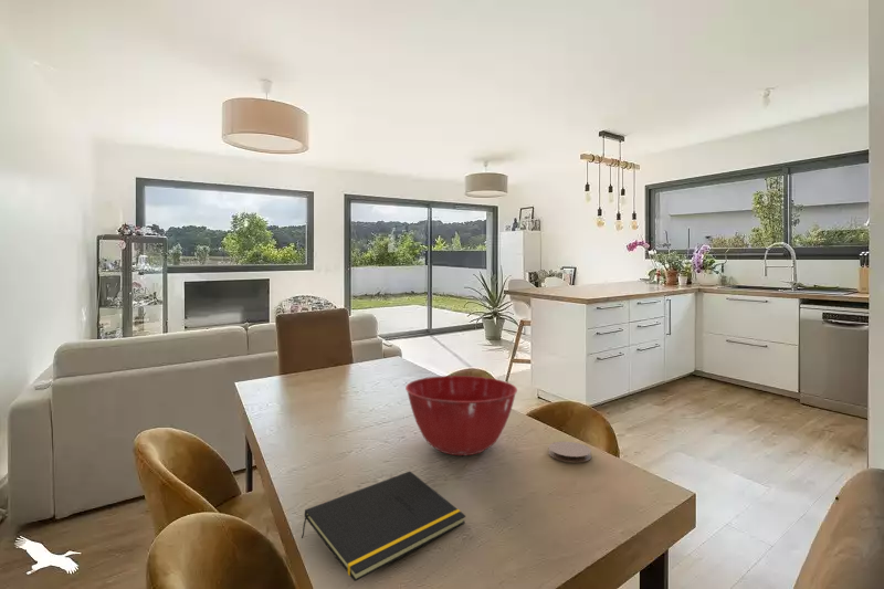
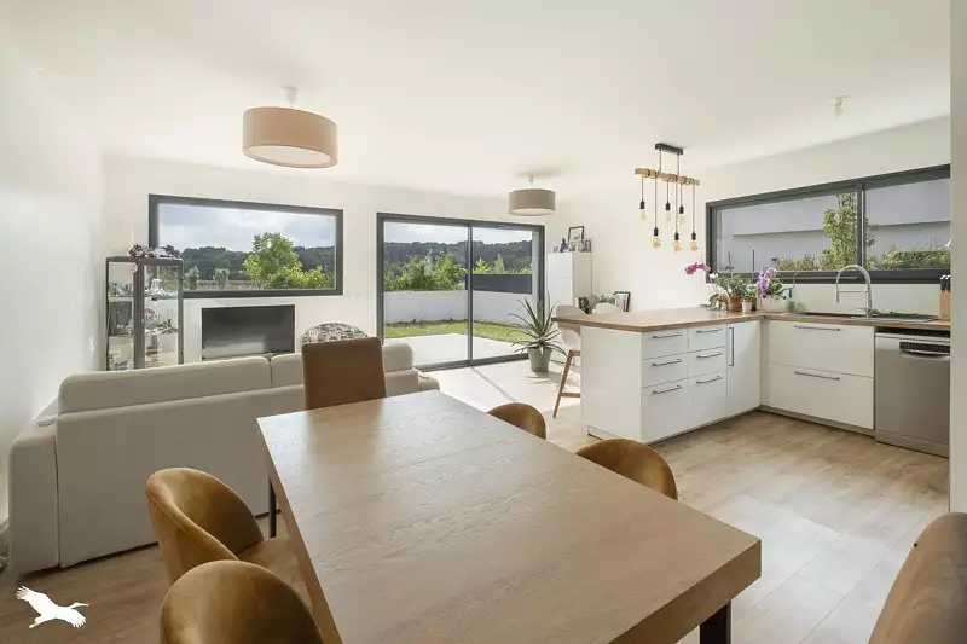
- coaster (569, 451)
- notepad (387, 516)
- mixing bowl (461, 416)
